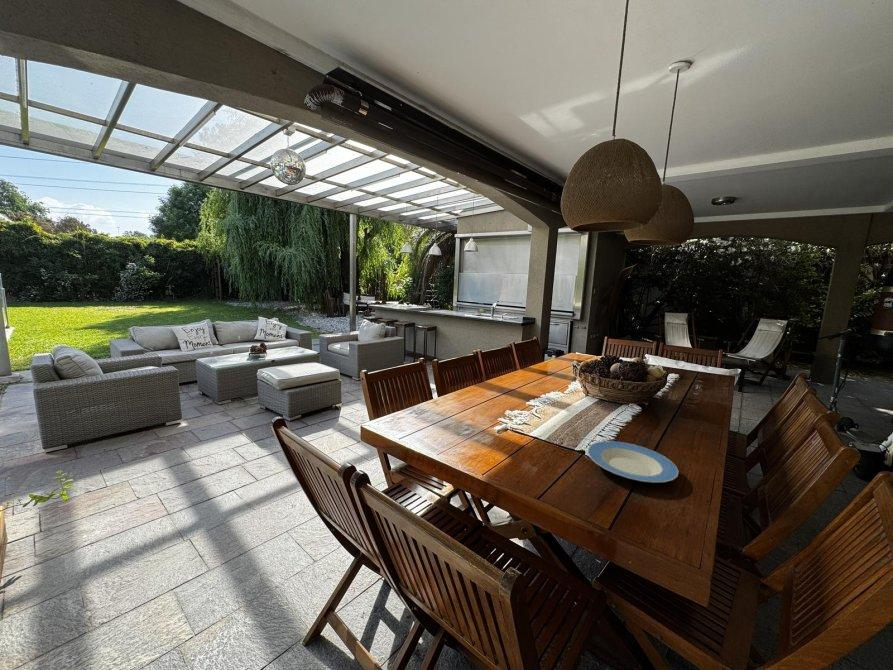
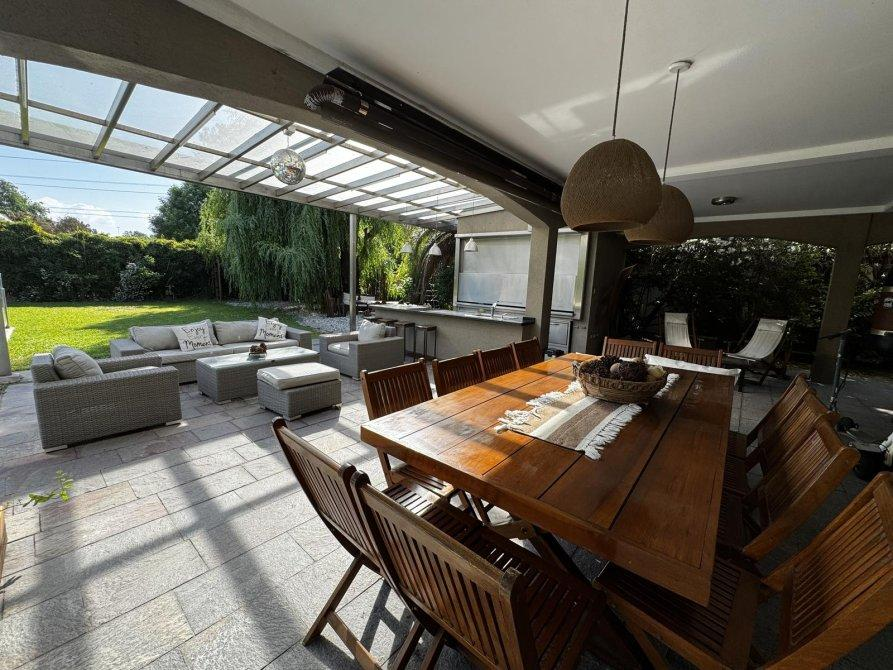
- plate (630, 463)
